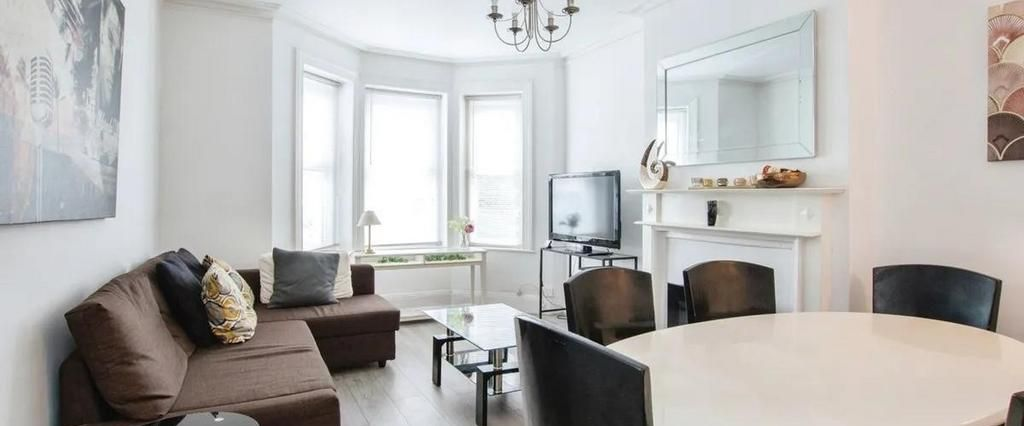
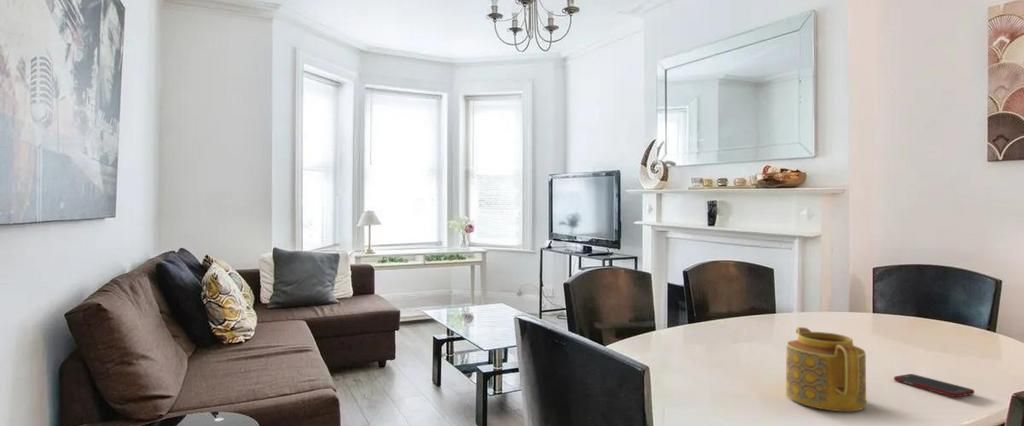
+ teapot (823, 366)
+ cell phone (932, 385)
